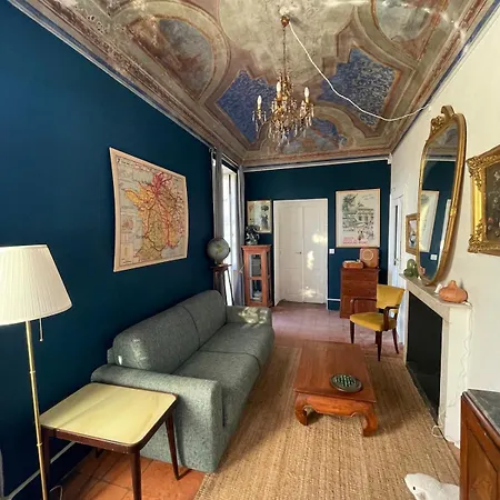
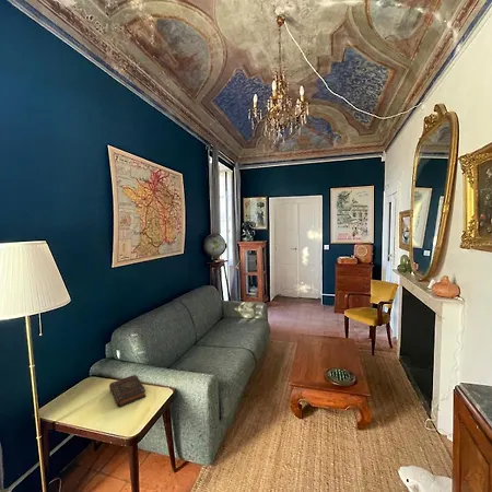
+ book (127, 389)
